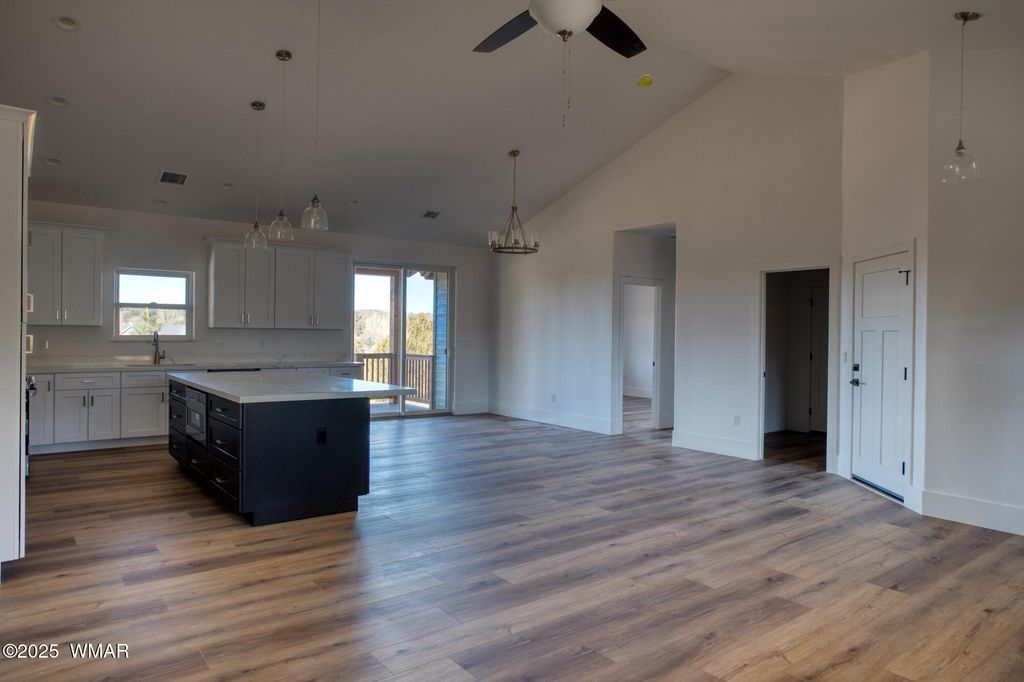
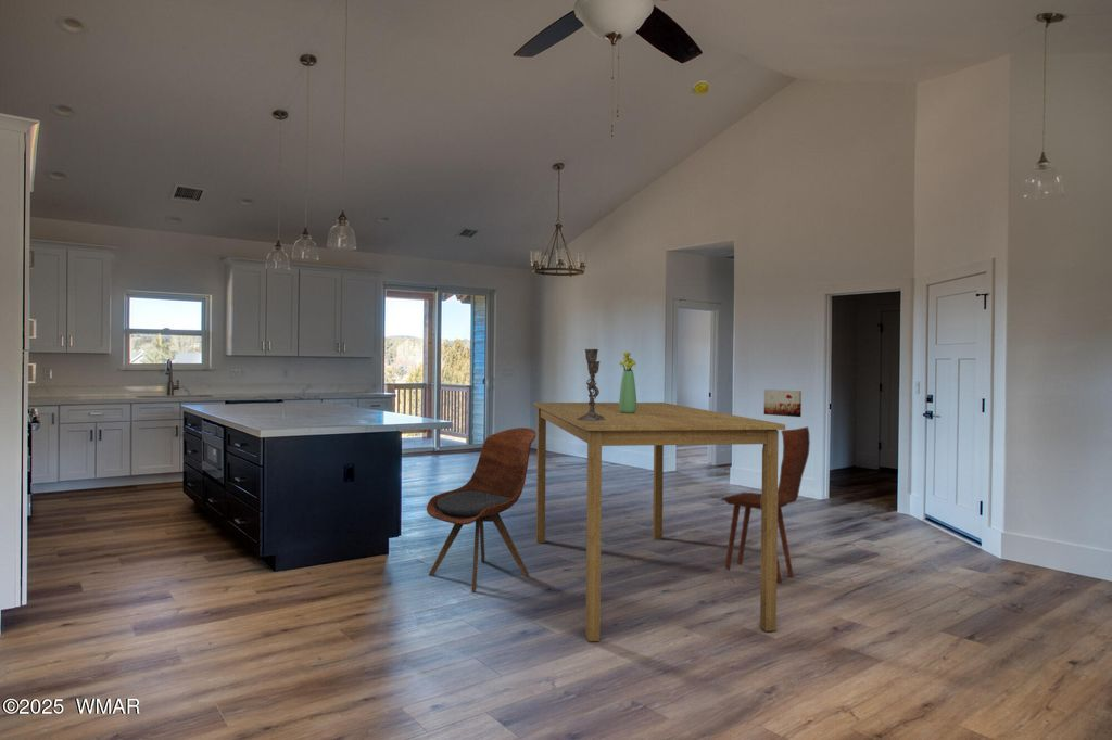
+ dining chair (761, 497)
+ wall art (782, 403)
+ bouquet (628, 382)
+ dining chair (481, 502)
+ candlestick (591, 383)
+ dining table (654, 494)
